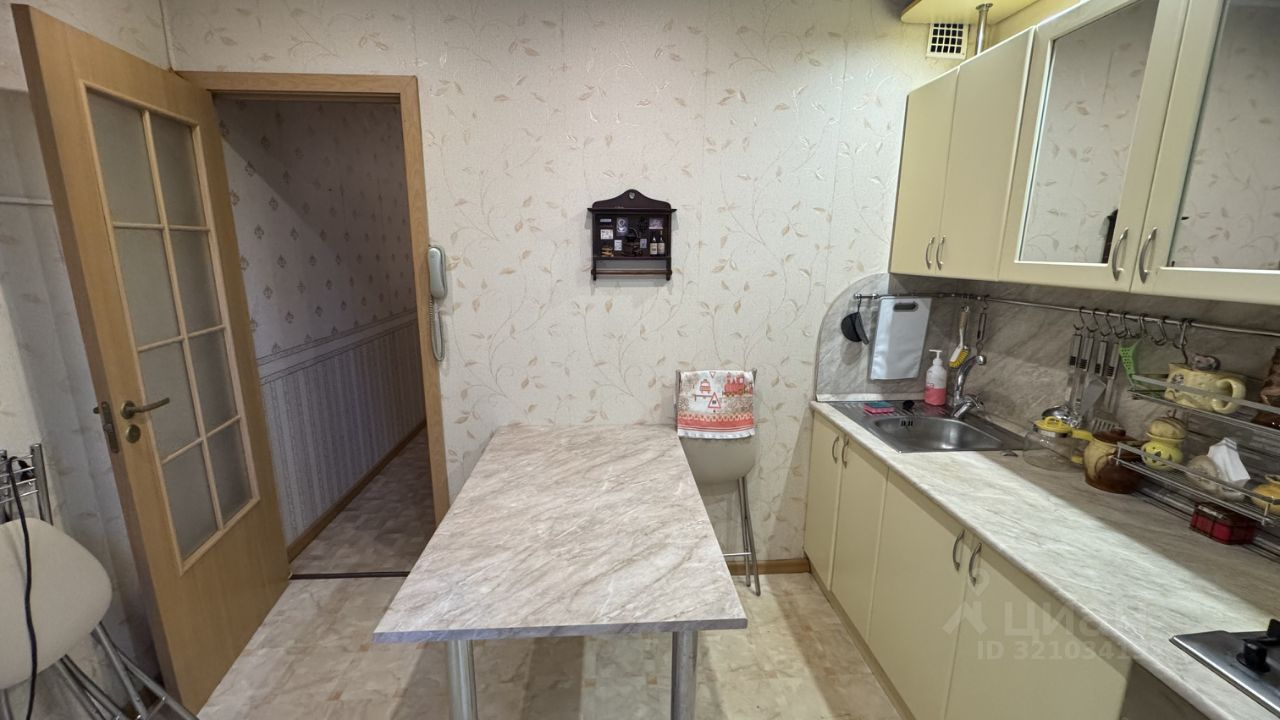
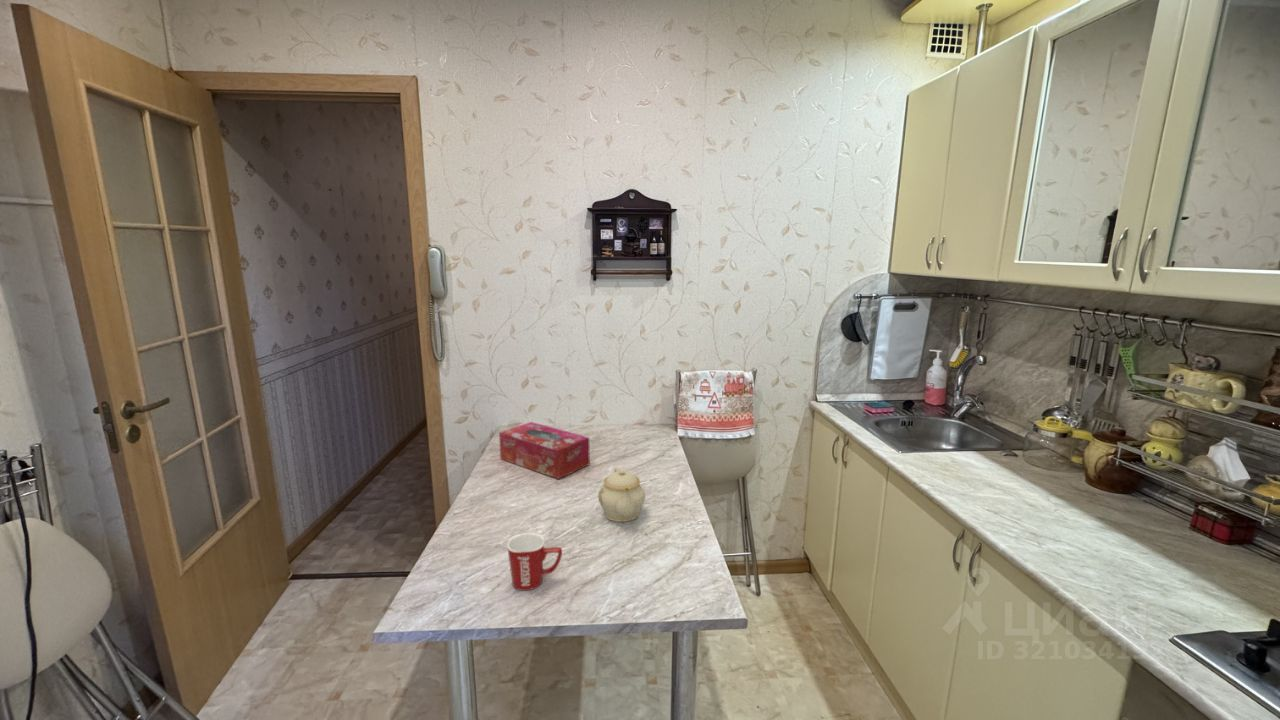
+ mug (535, 561)
+ teapot (621, 491)
+ tissue box (544, 448)
